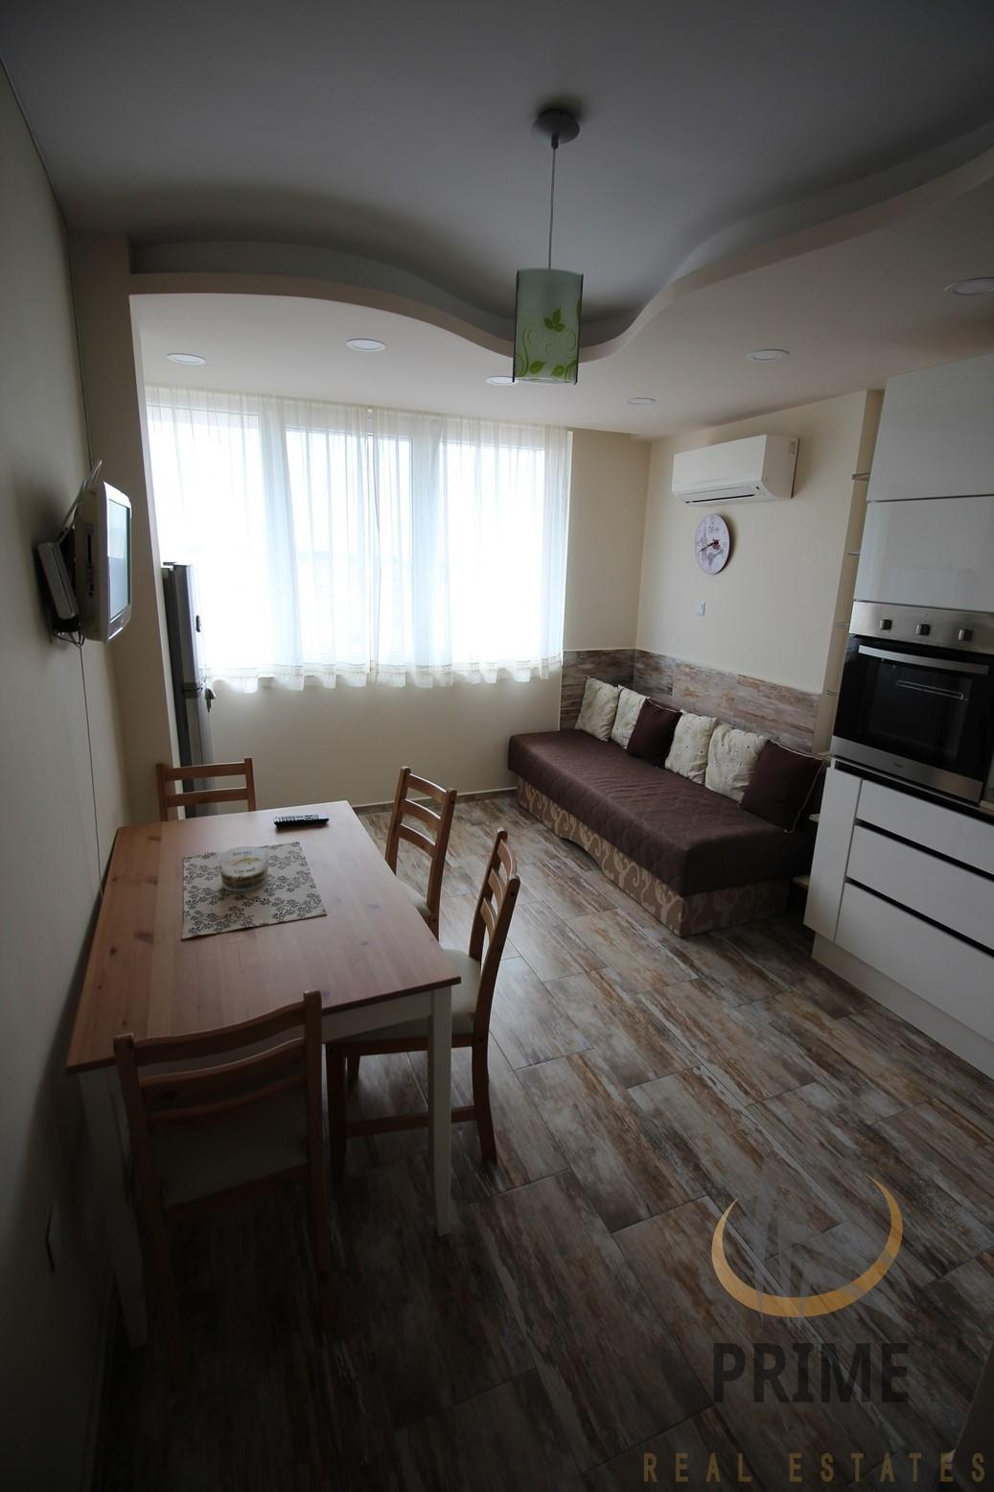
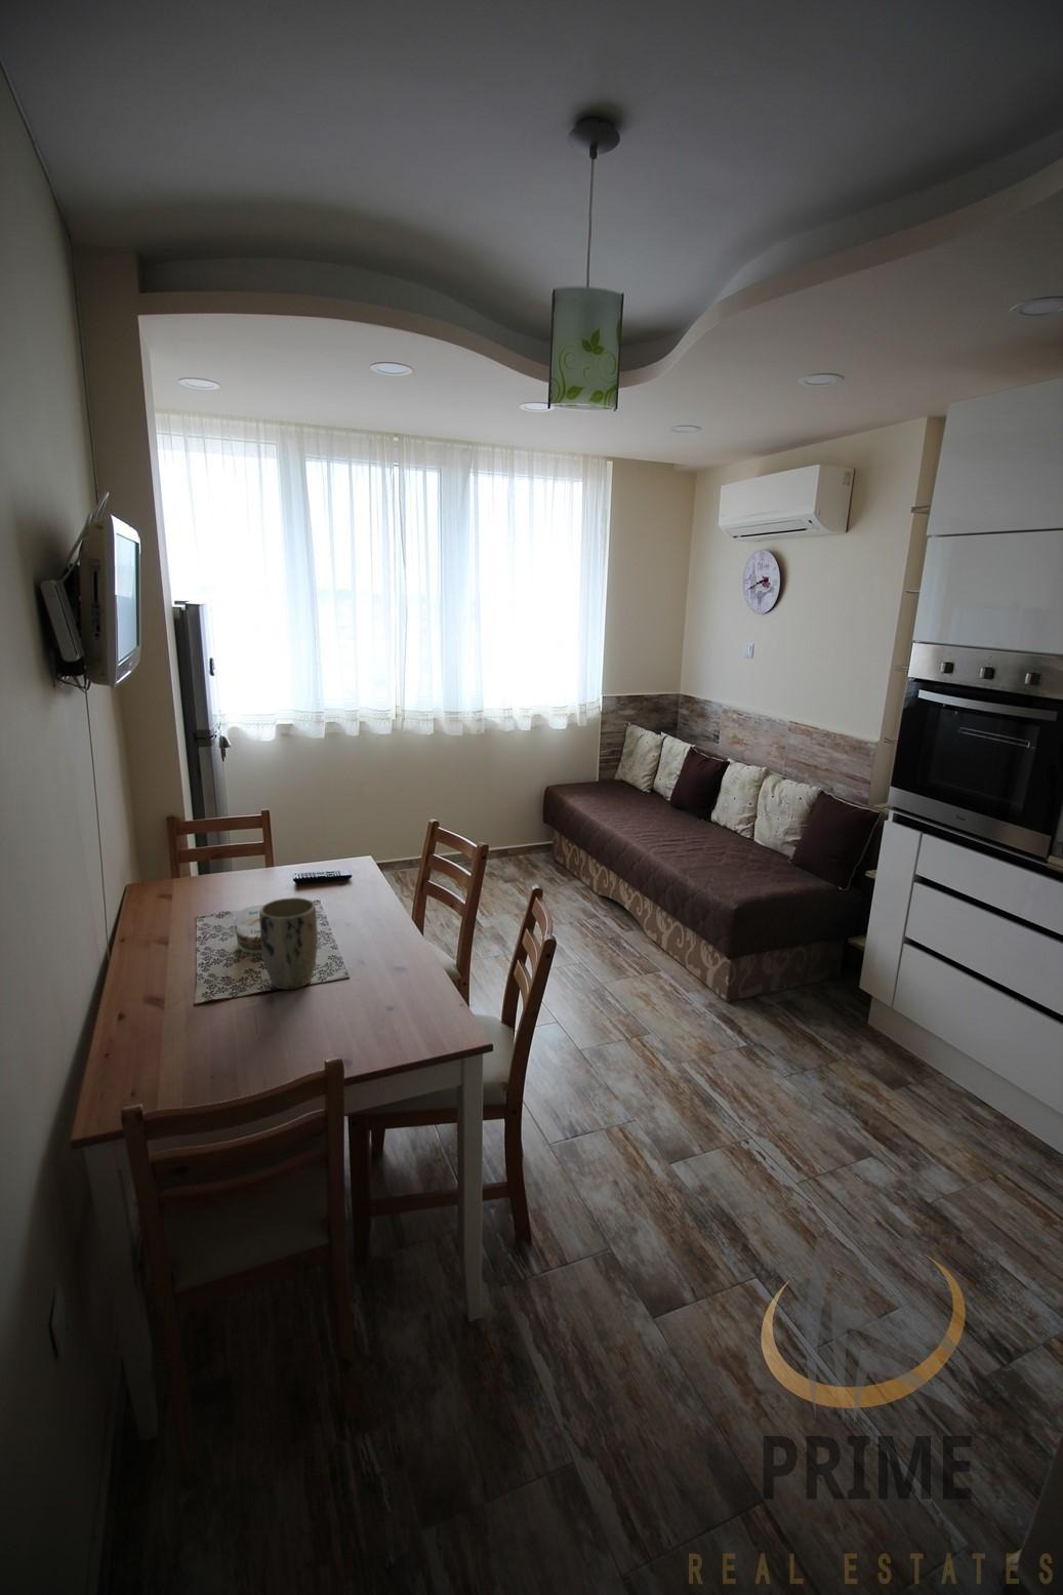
+ plant pot (289, 943)
